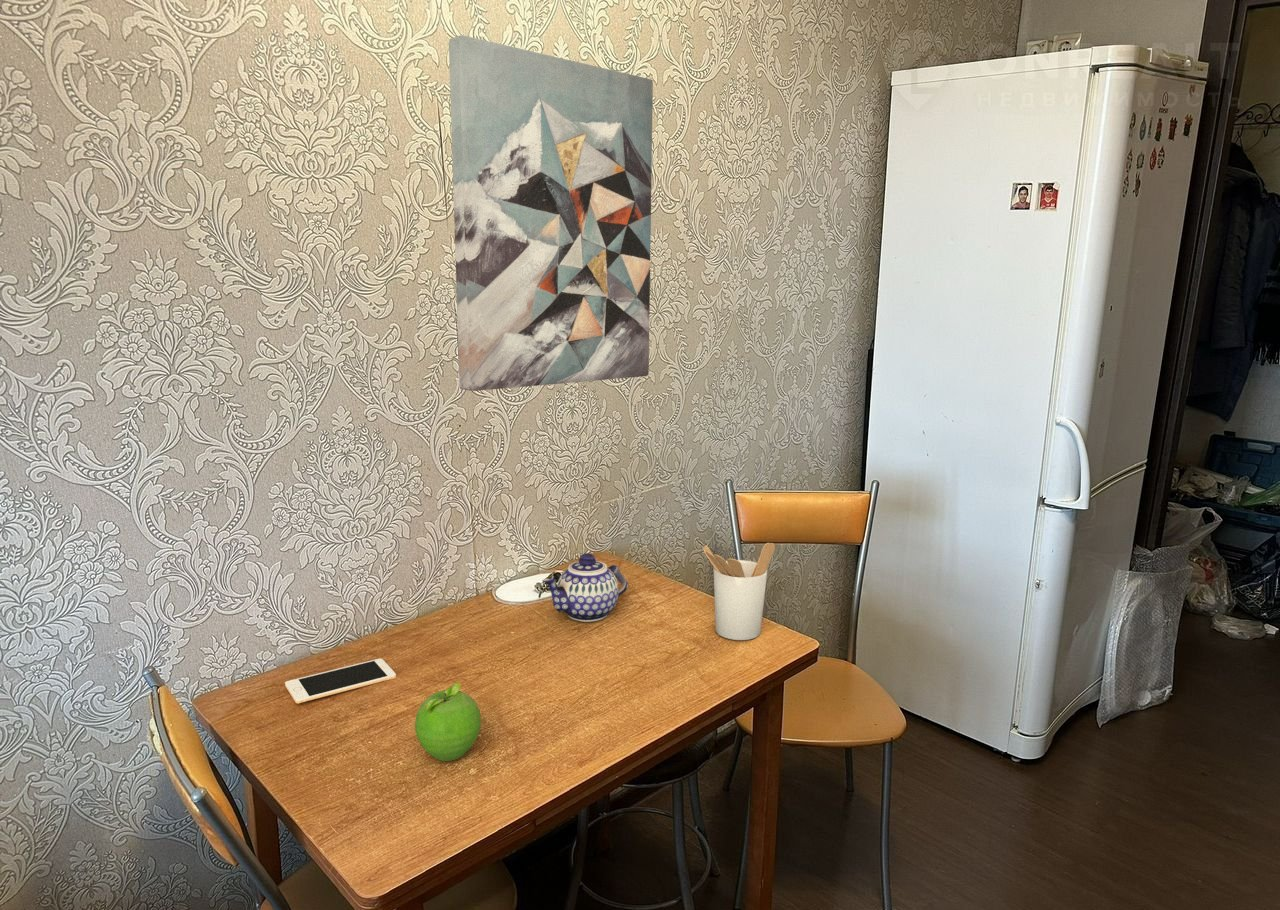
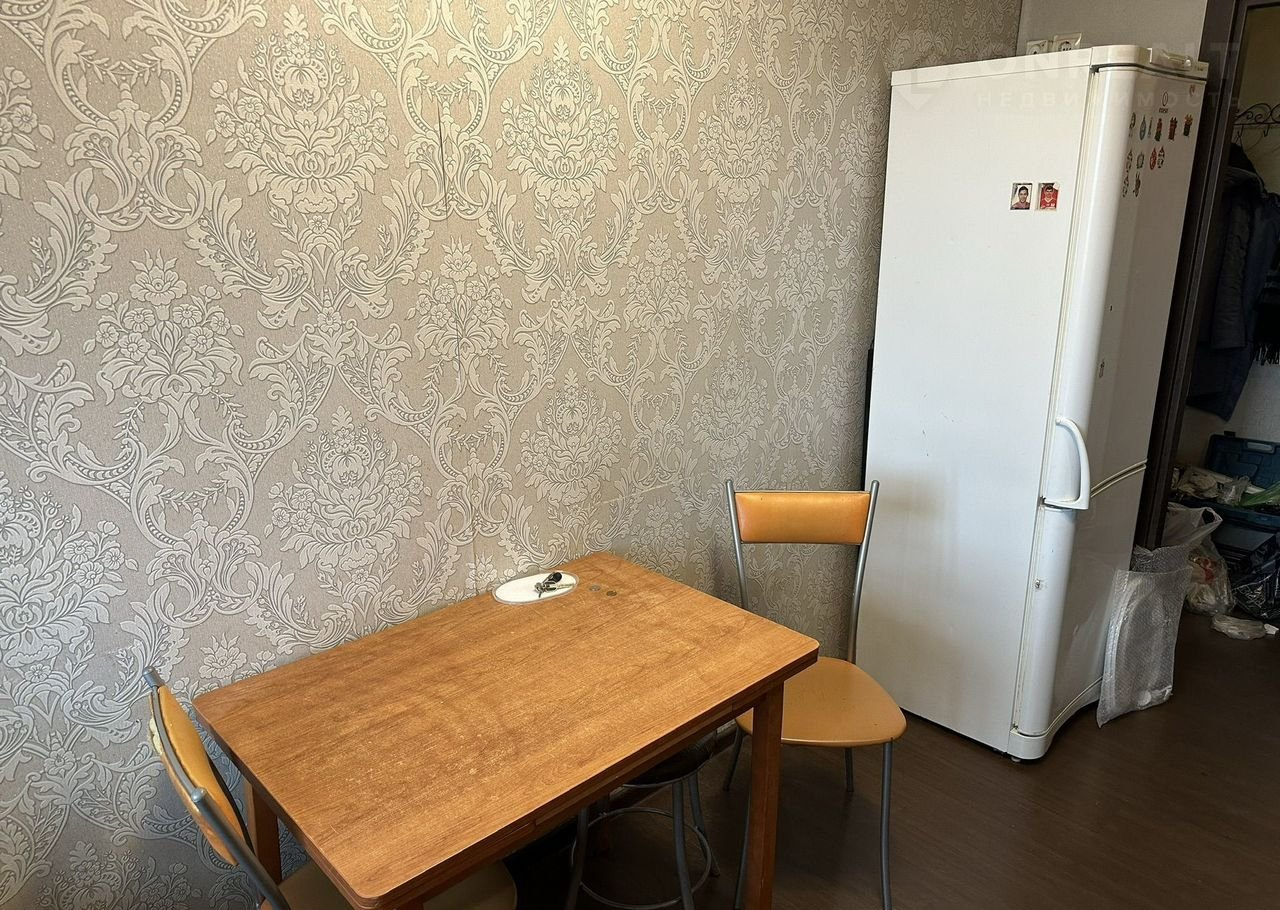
- utensil holder (734, 589)
- cell phone (341, 679)
- teapot (586, 584)
- wall art (560, 227)
- fruit (448, 721)
